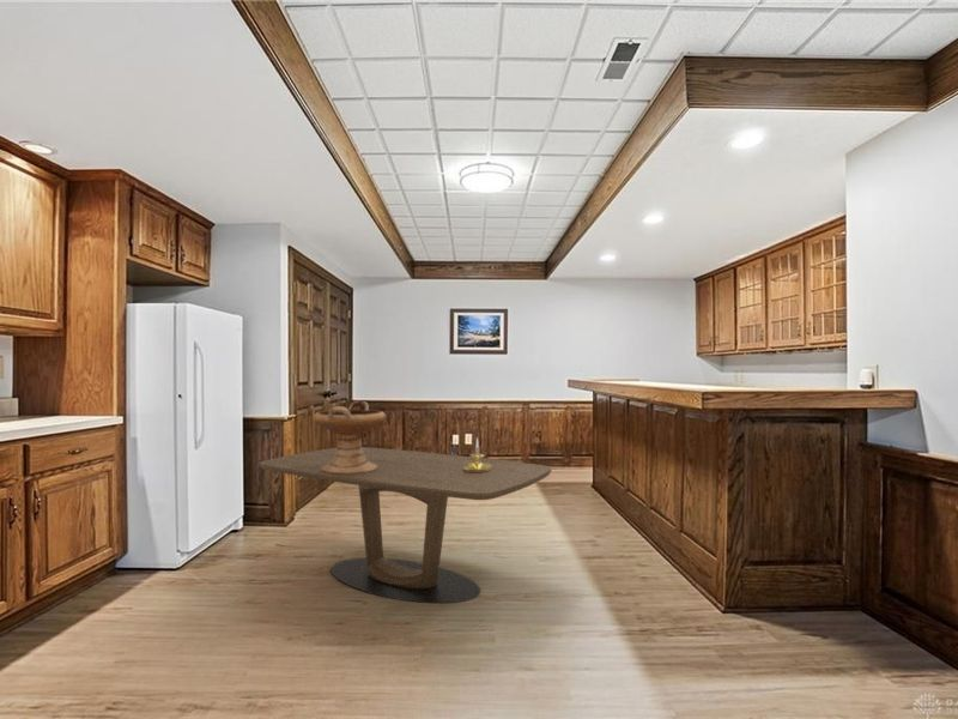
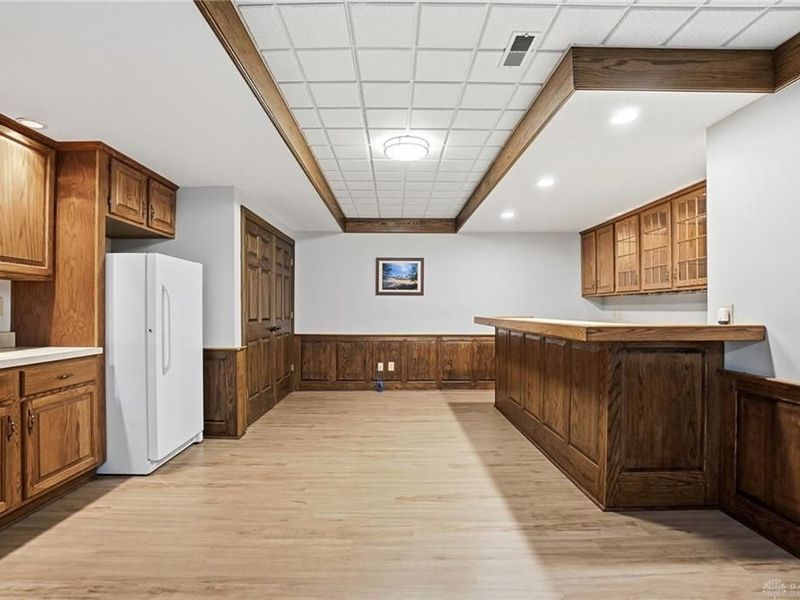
- dining table (380, 521)
- decorative bowl (350, 435)
- candle holder (475, 453)
